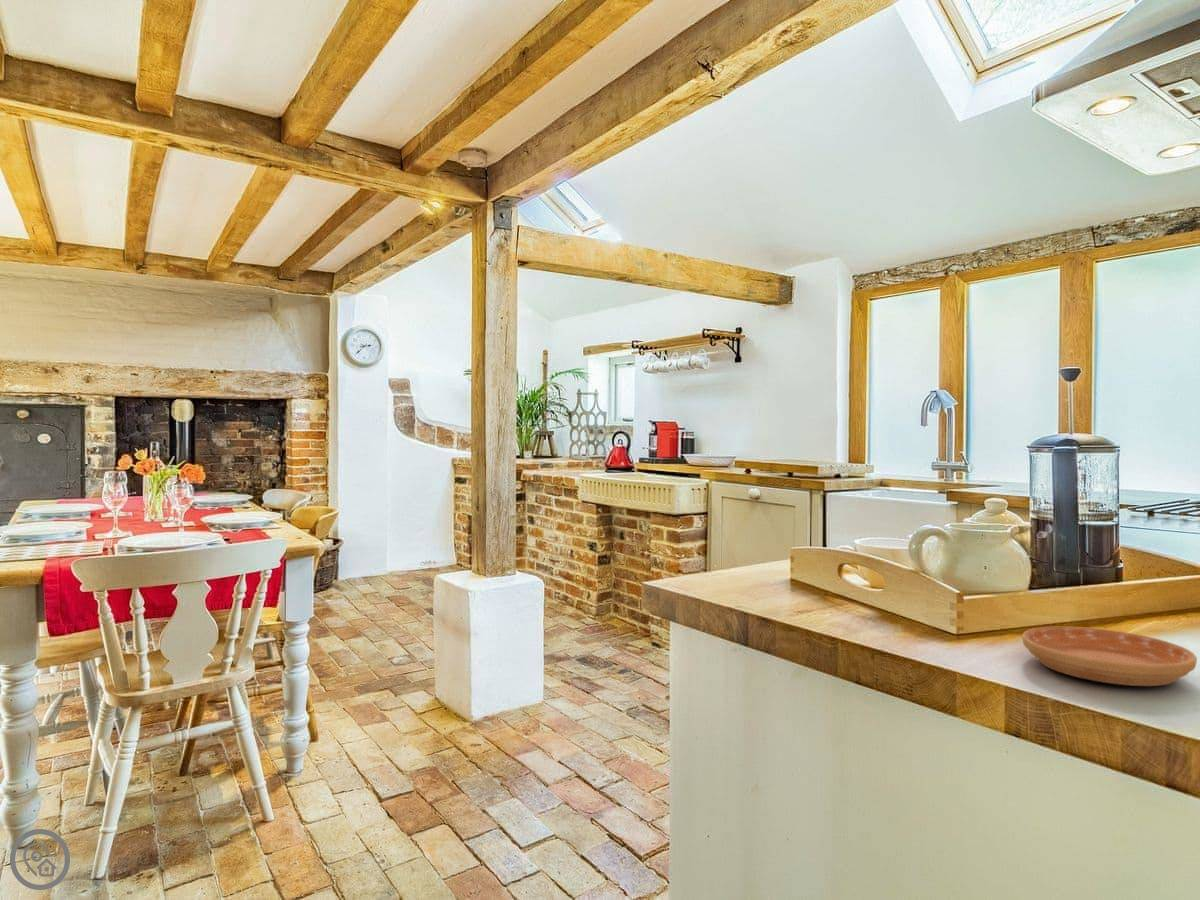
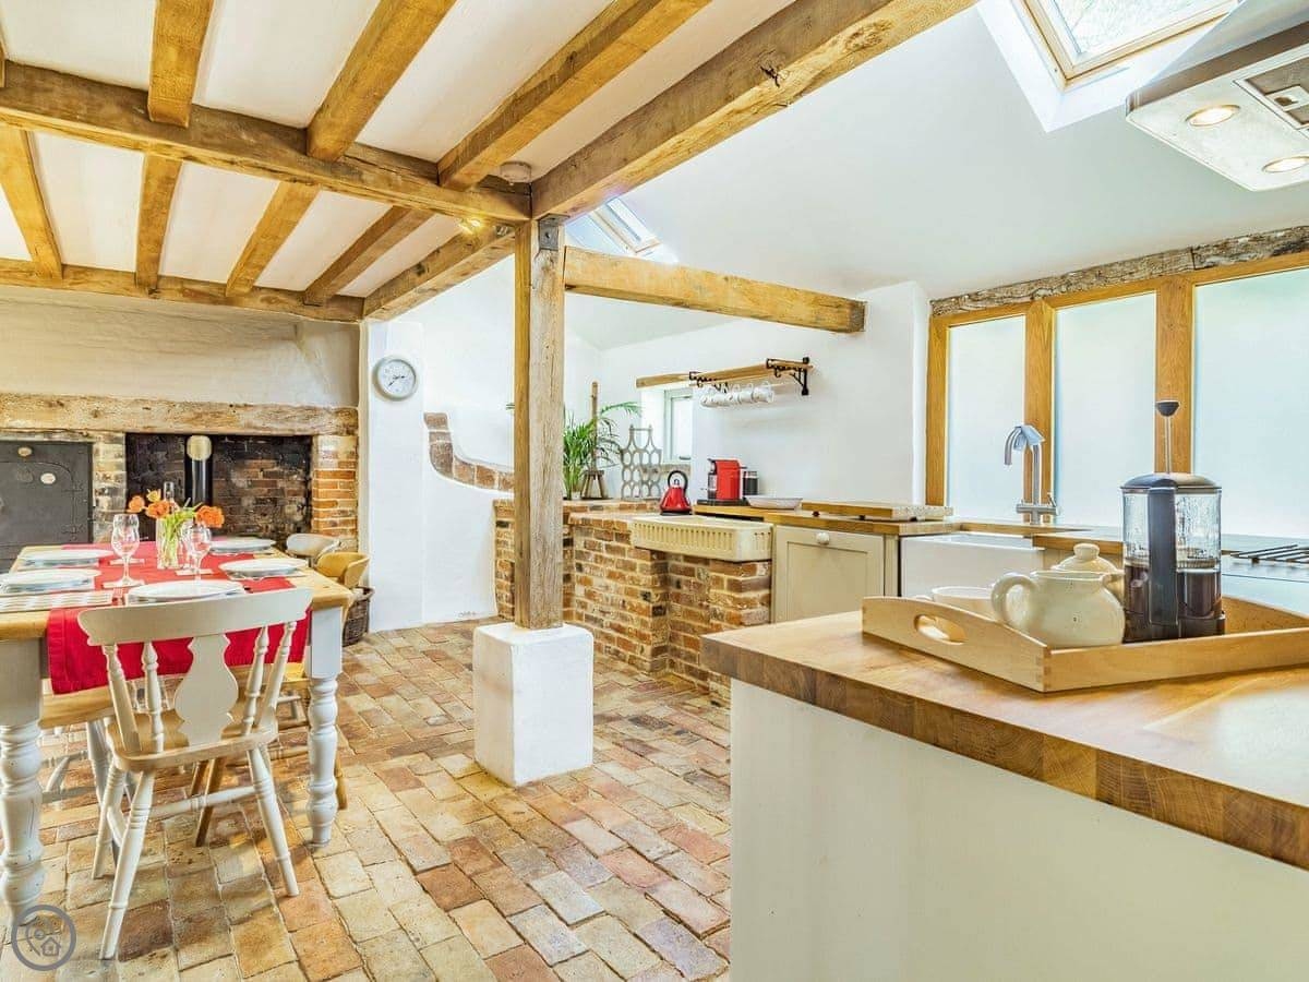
- saucer (1104, 655)
